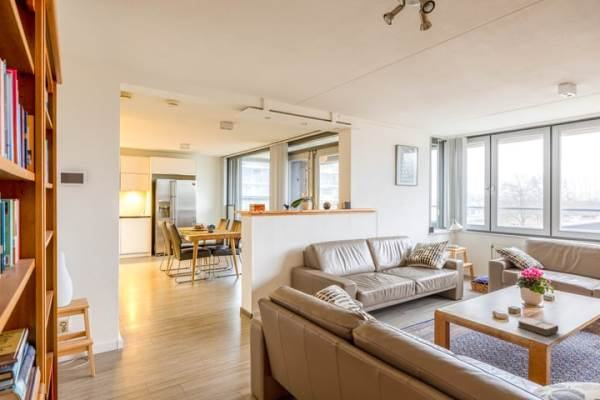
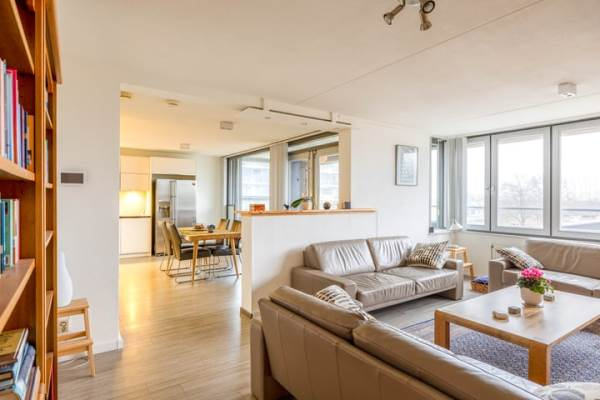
- book (533, 324)
